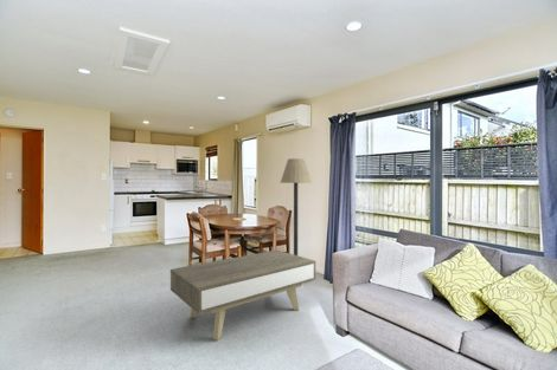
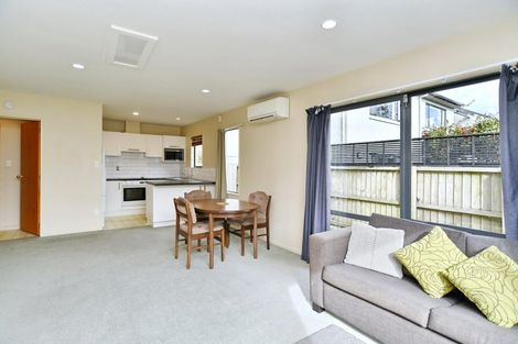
- coffee table (245, 288)
- floor lamp (295, 218)
